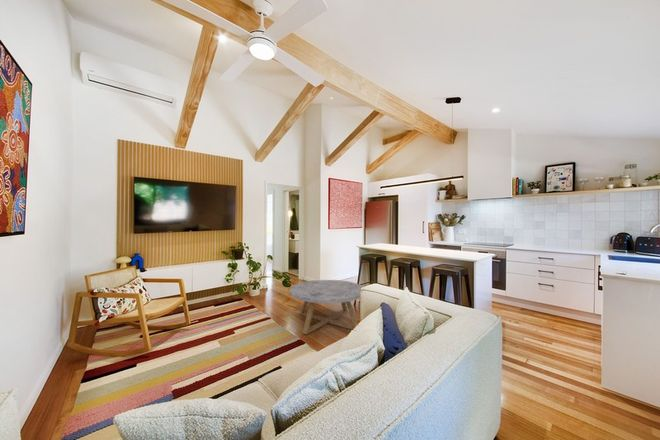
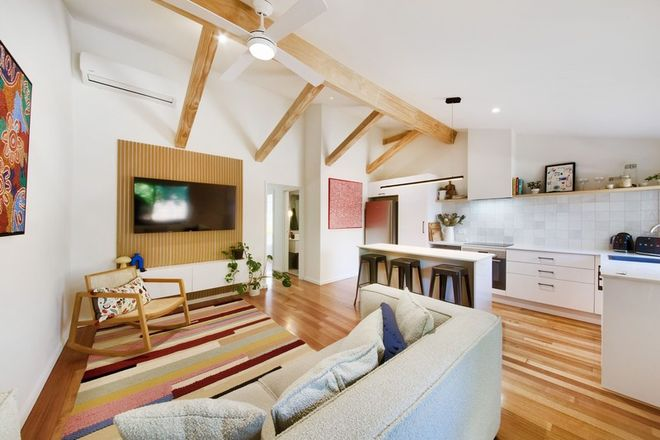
- coffee table (327, 302)
